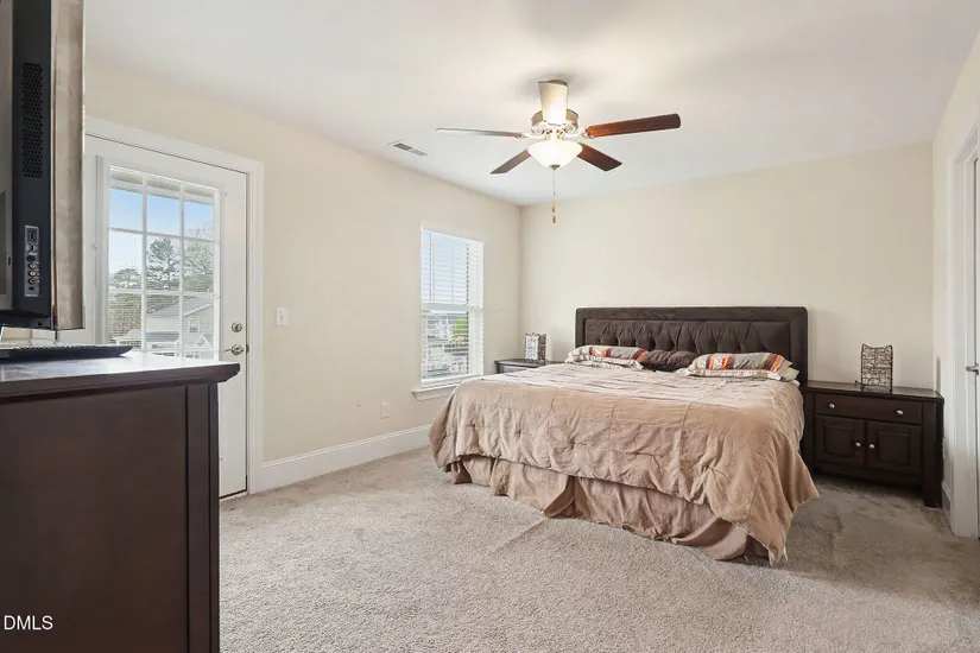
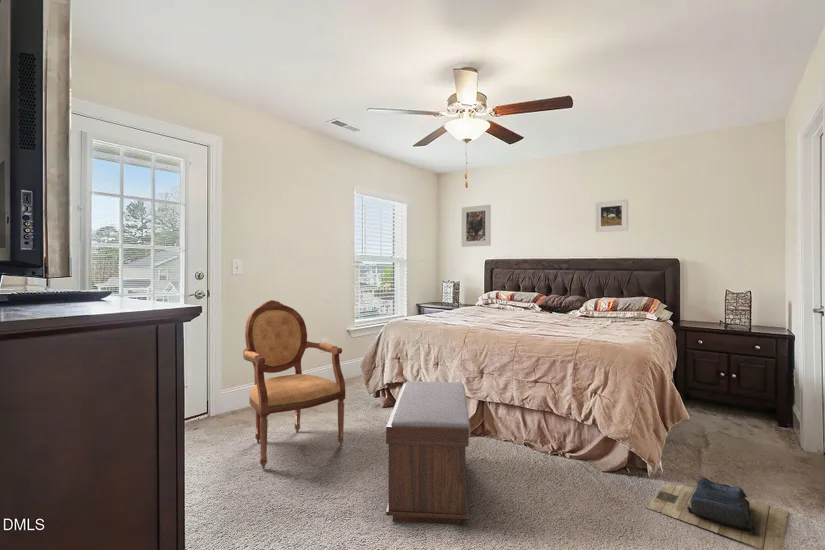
+ backpack (716, 498)
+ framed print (611, 216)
+ bench (431, 441)
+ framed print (475, 226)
+ armchair (288, 375)
